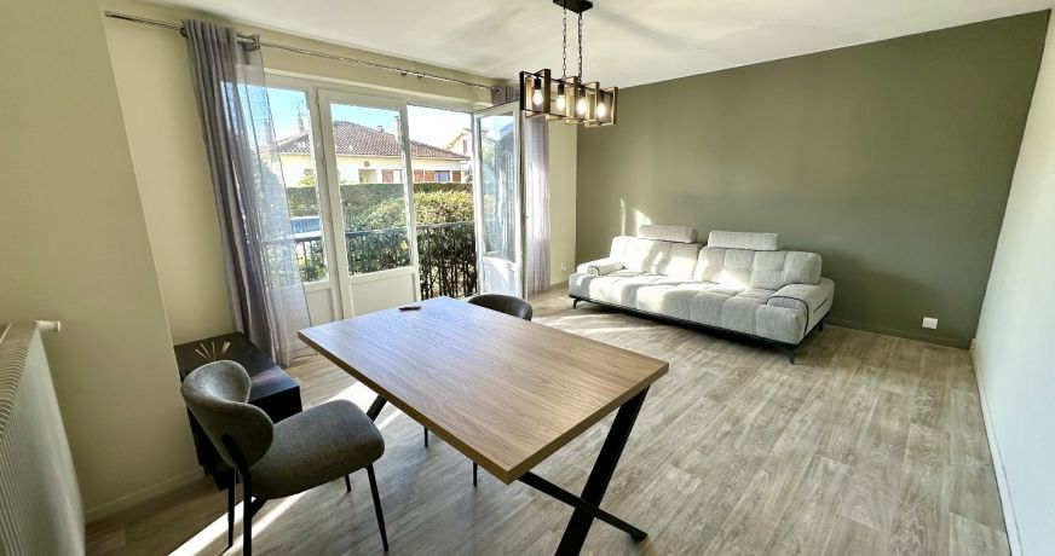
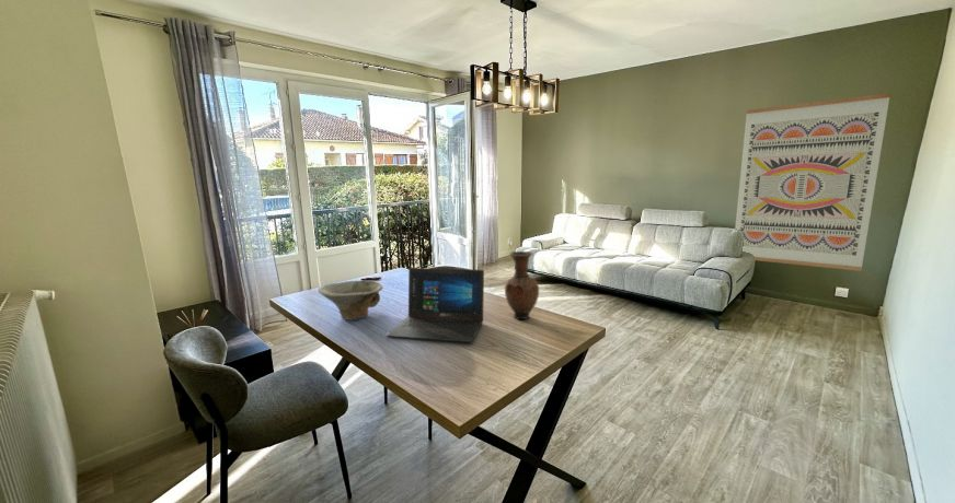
+ vase (521, 285)
+ wall art (801, 186)
+ bowl (353, 301)
+ laptop (437, 302)
